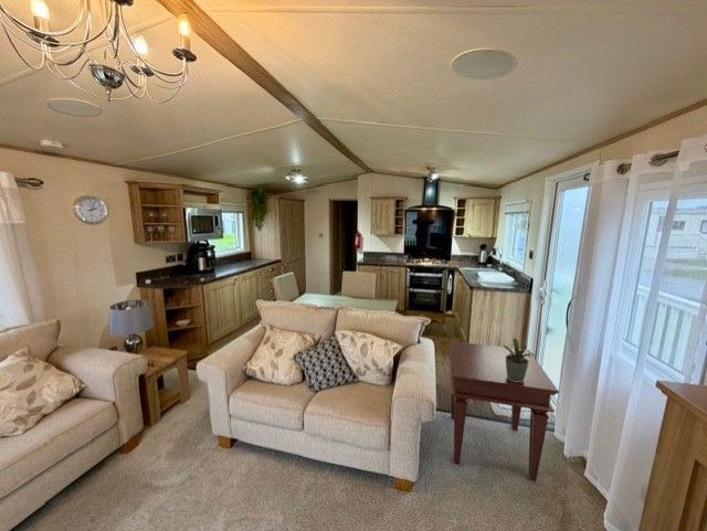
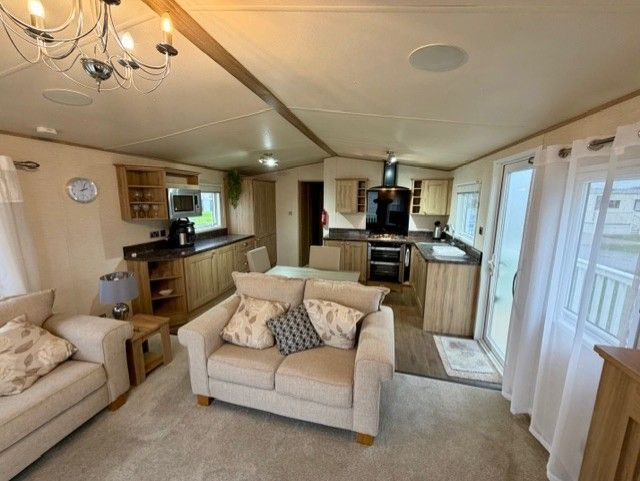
- side table (492, 402)
- potted plant (518, 358)
